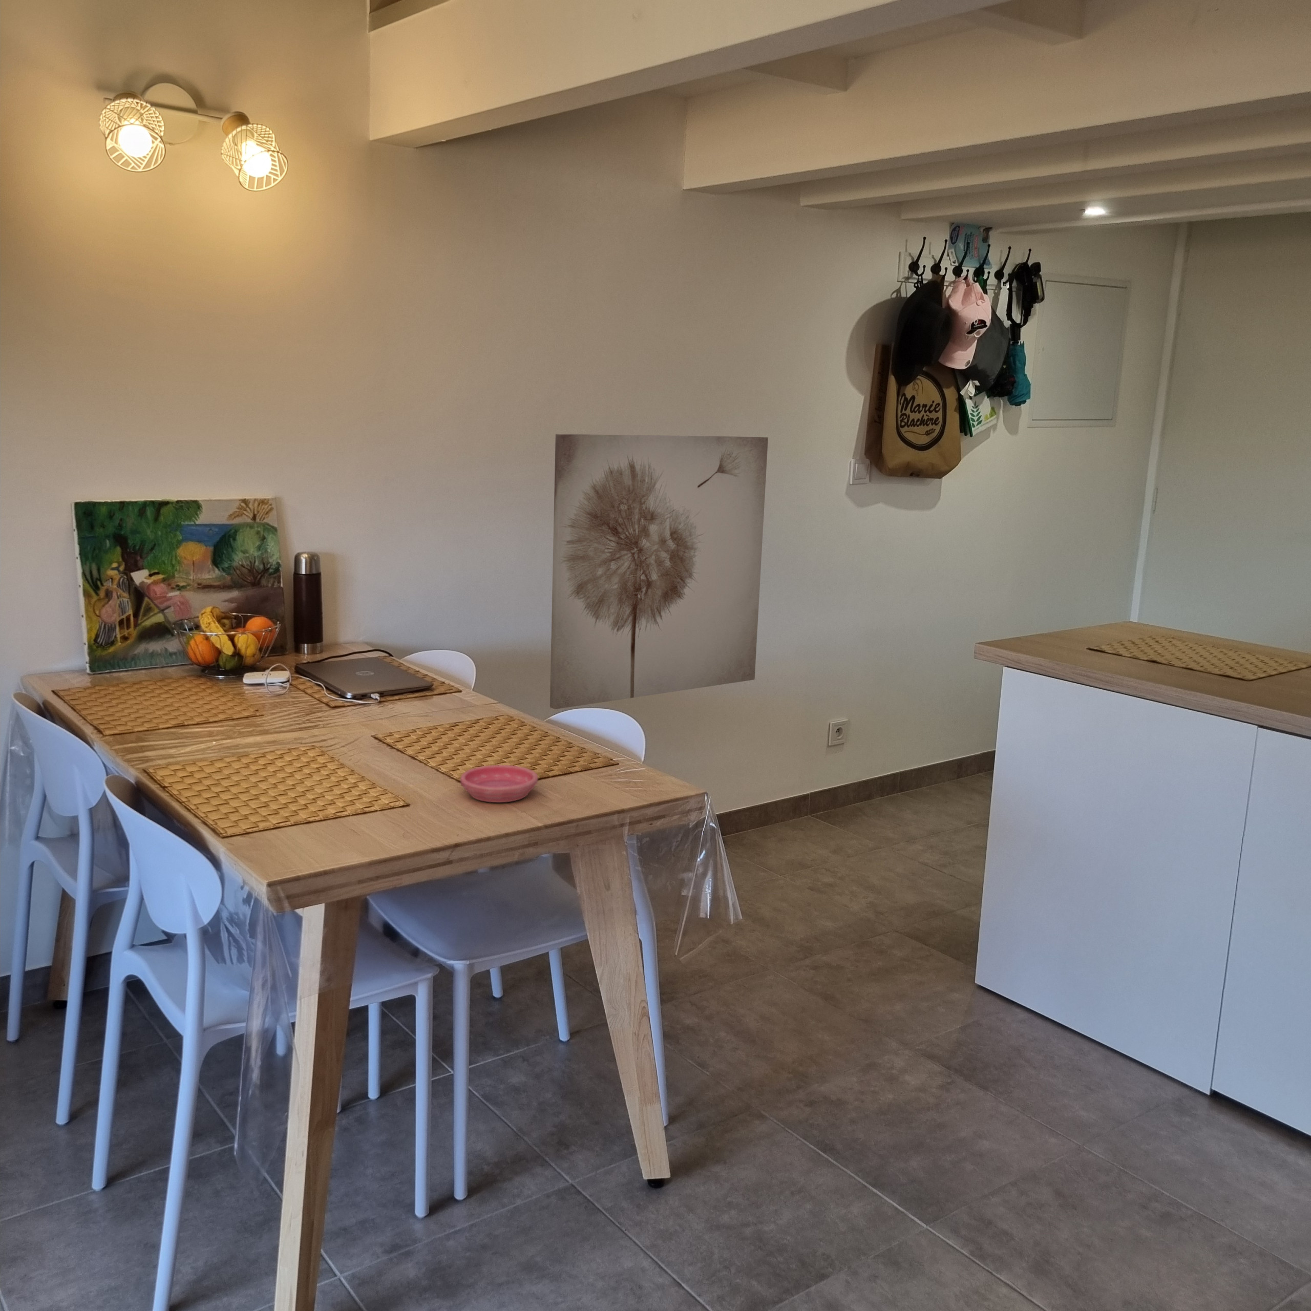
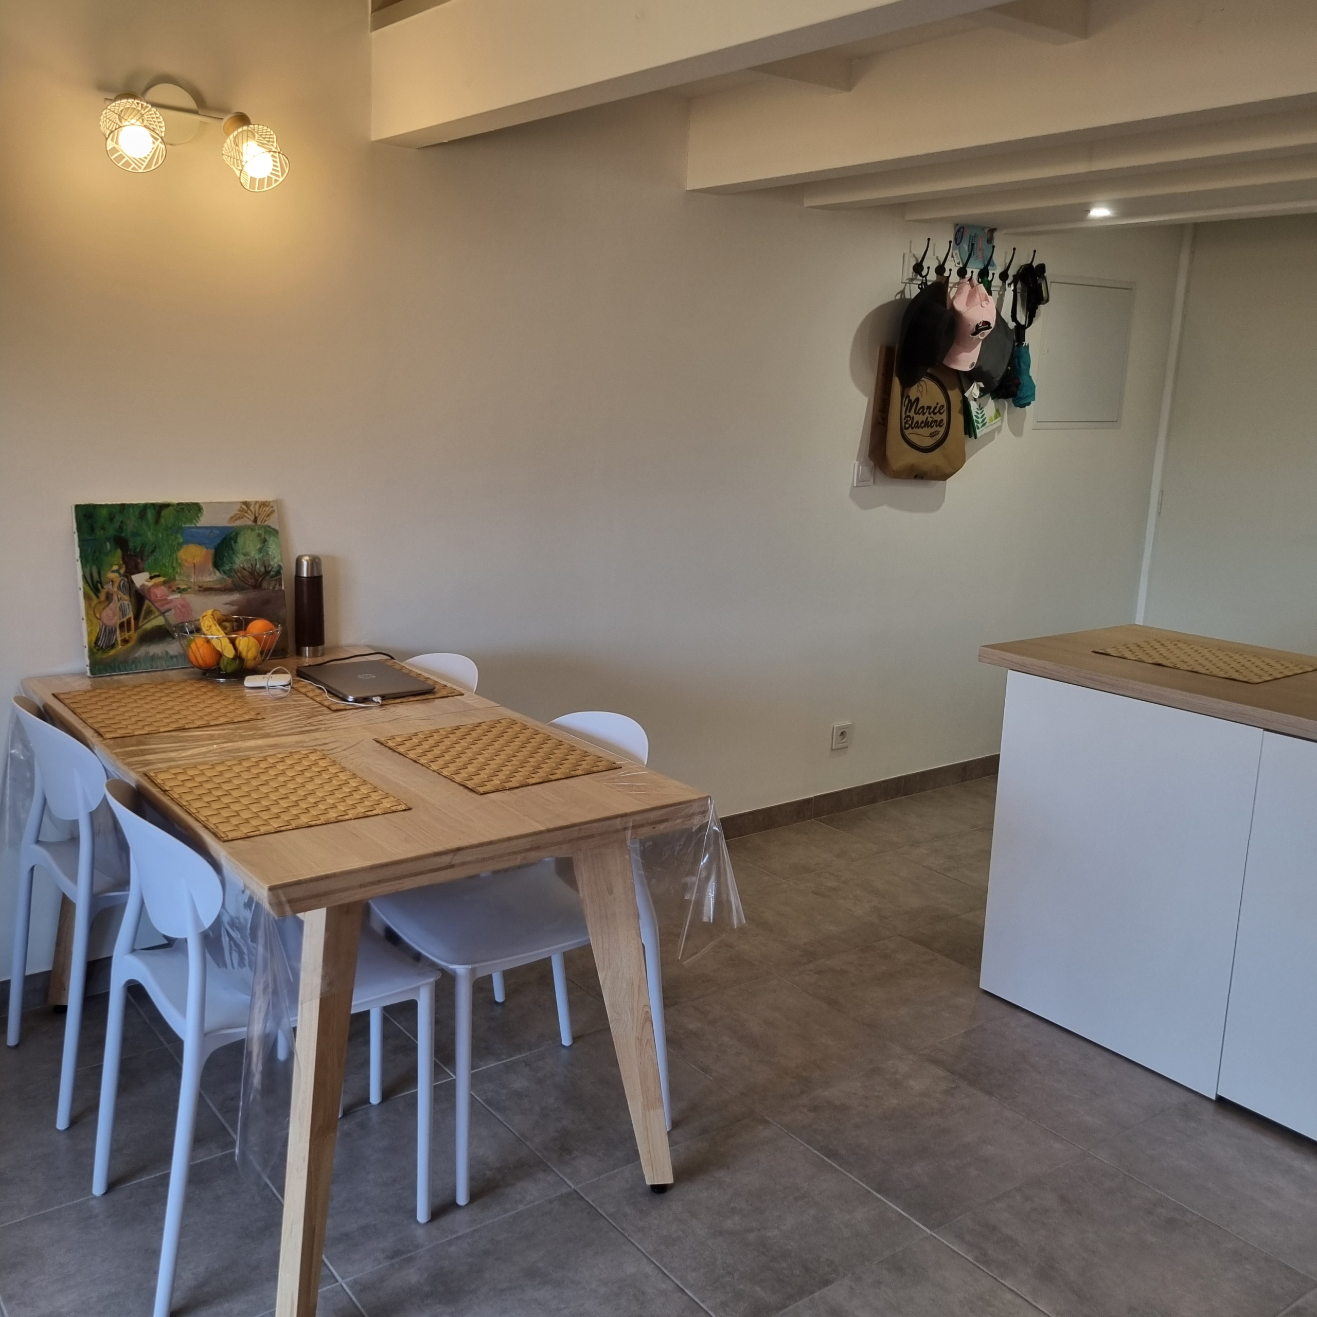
- wall art (663, 567)
- saucer (498, 784)
